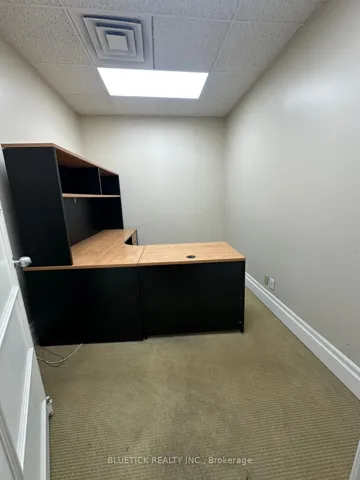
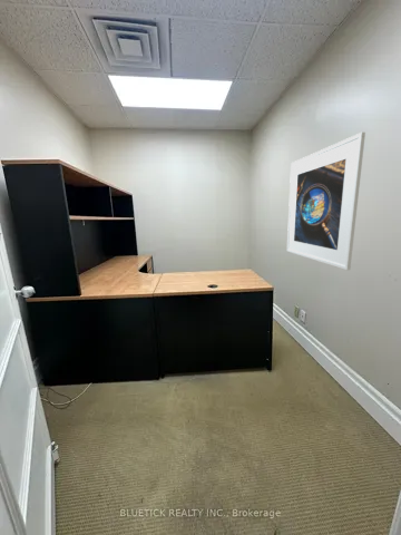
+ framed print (315, 207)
